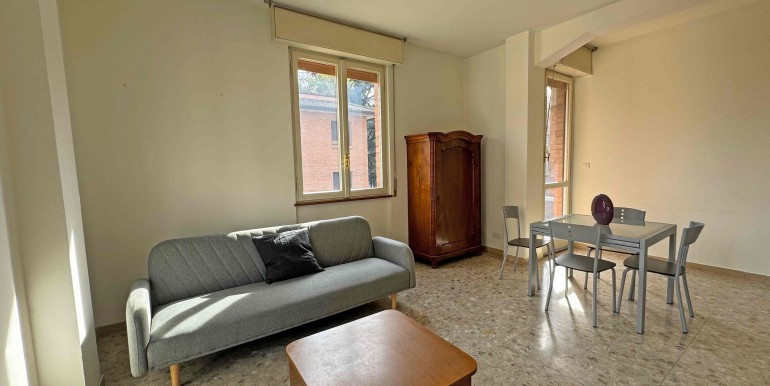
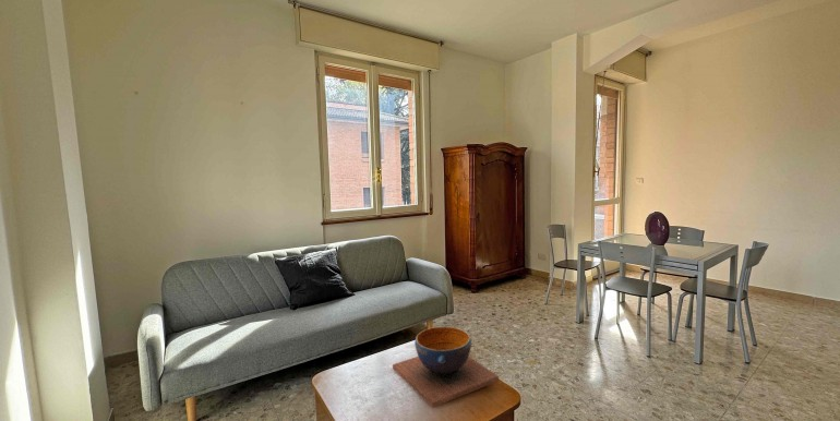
+ decorative bowl (443, 356)
